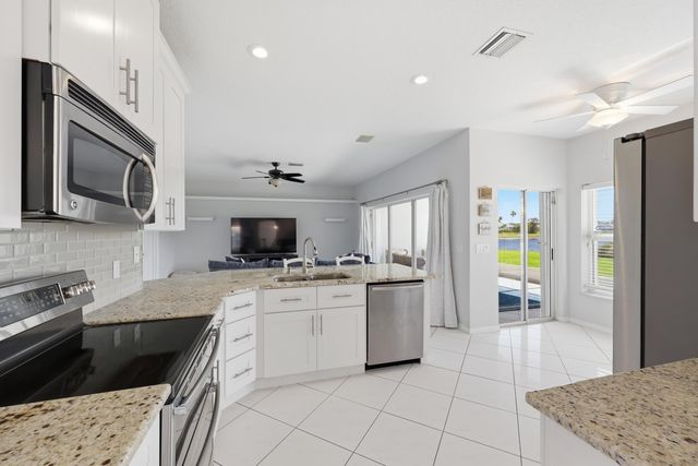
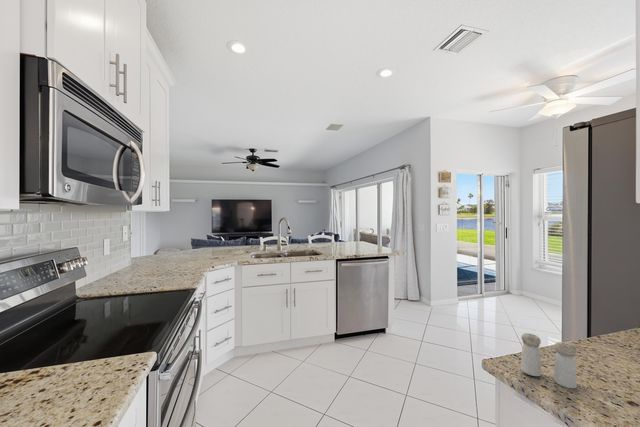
+ salt and pepper shaker (540, 358)
